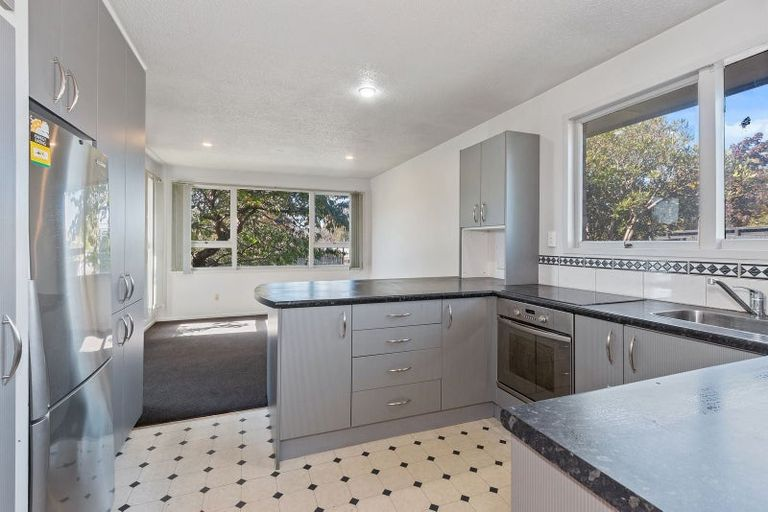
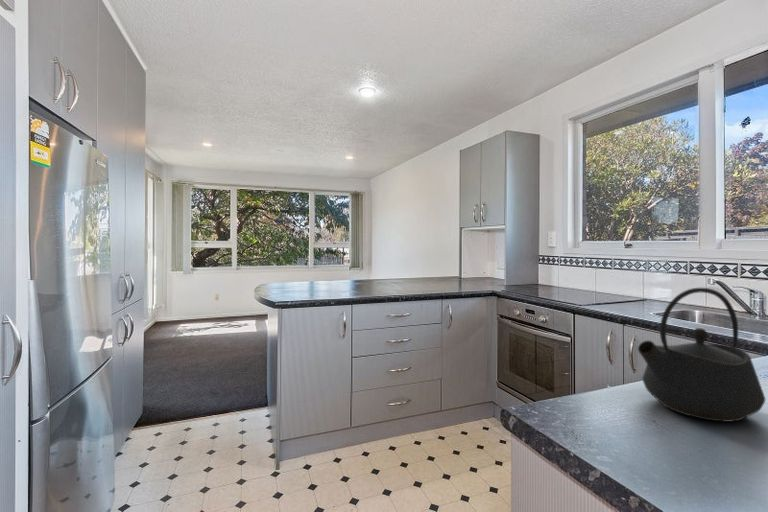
+ kettle (691, 348)
